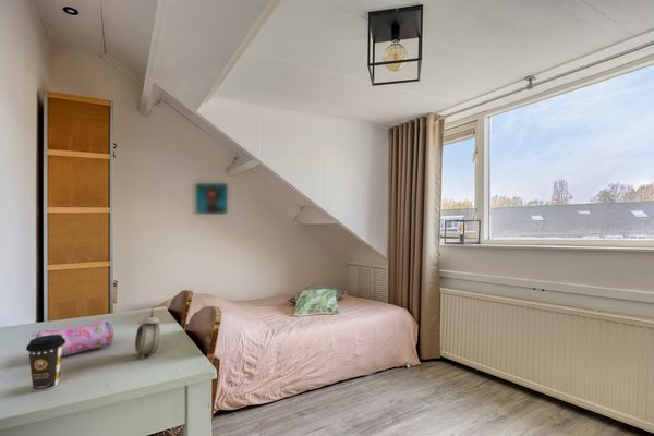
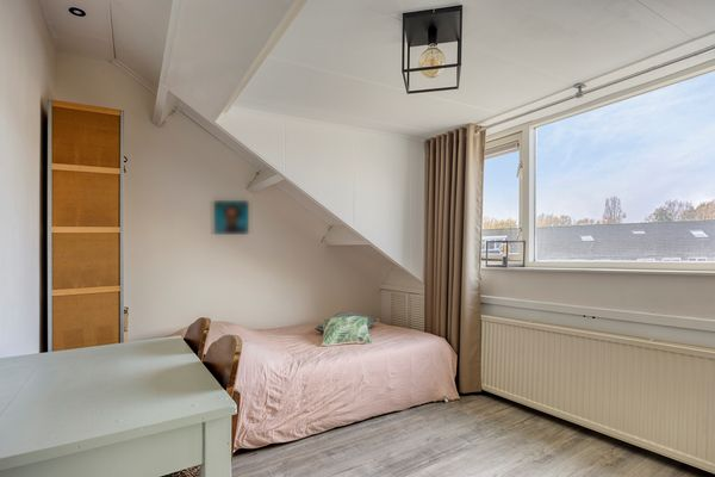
- alarm clock (147, 331)
- coffee cup (46, 362)
- pencil case (74, 339)
